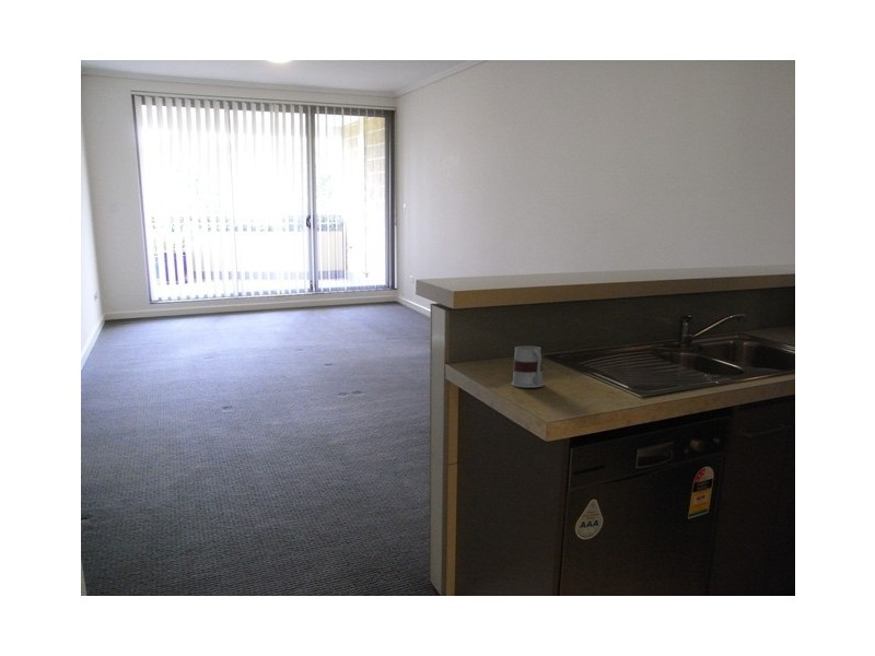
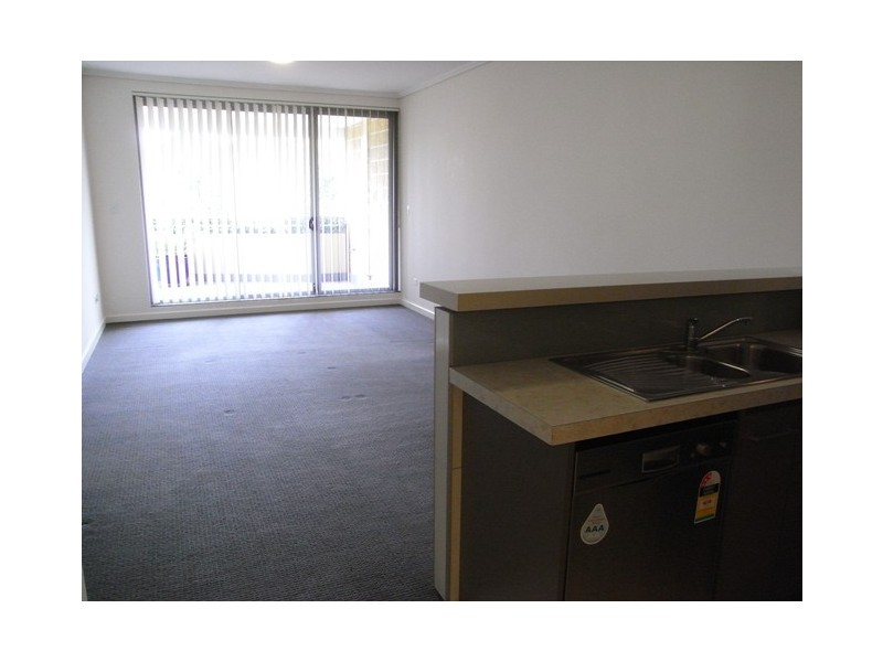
- mug (529, 366)
